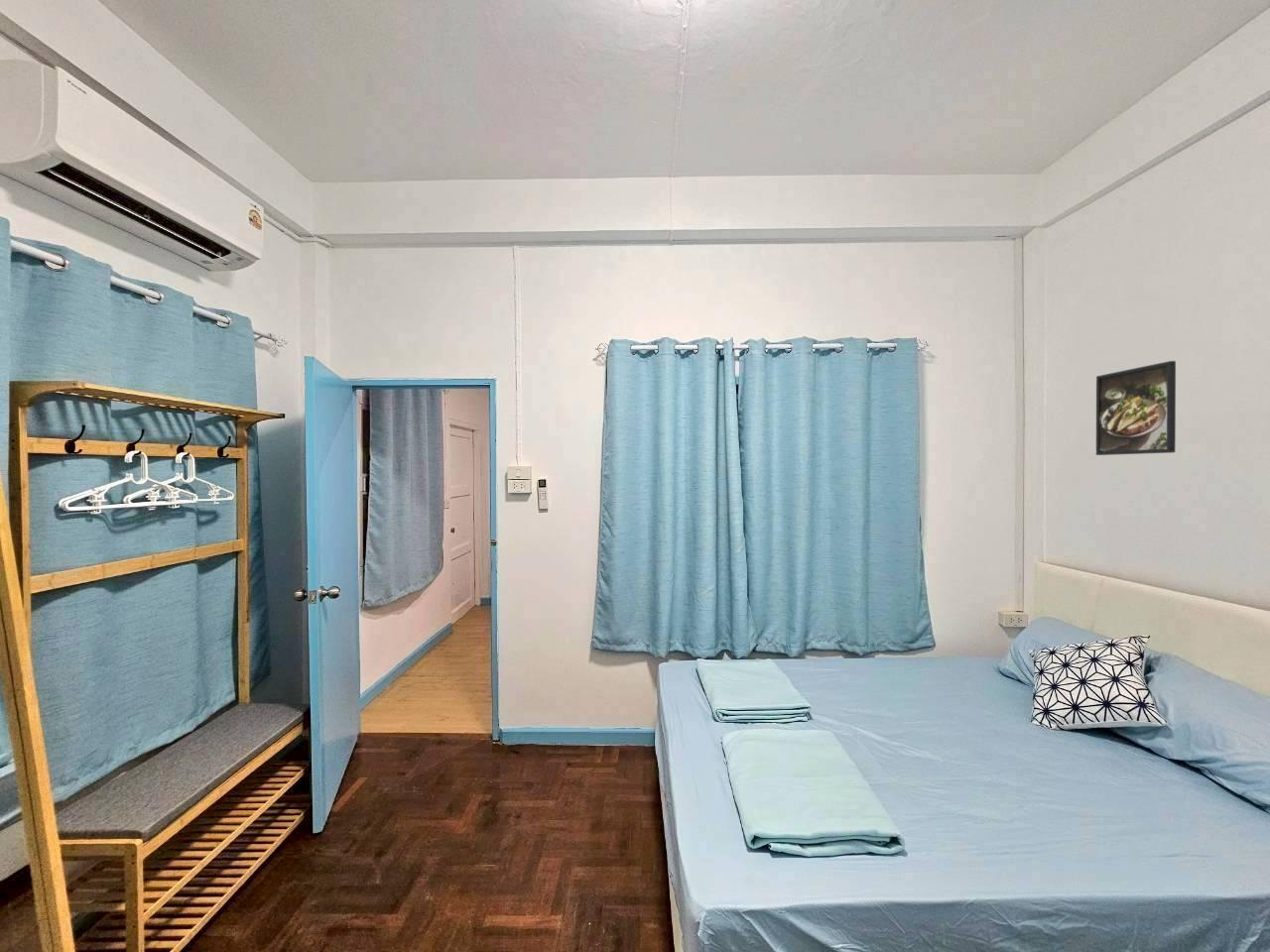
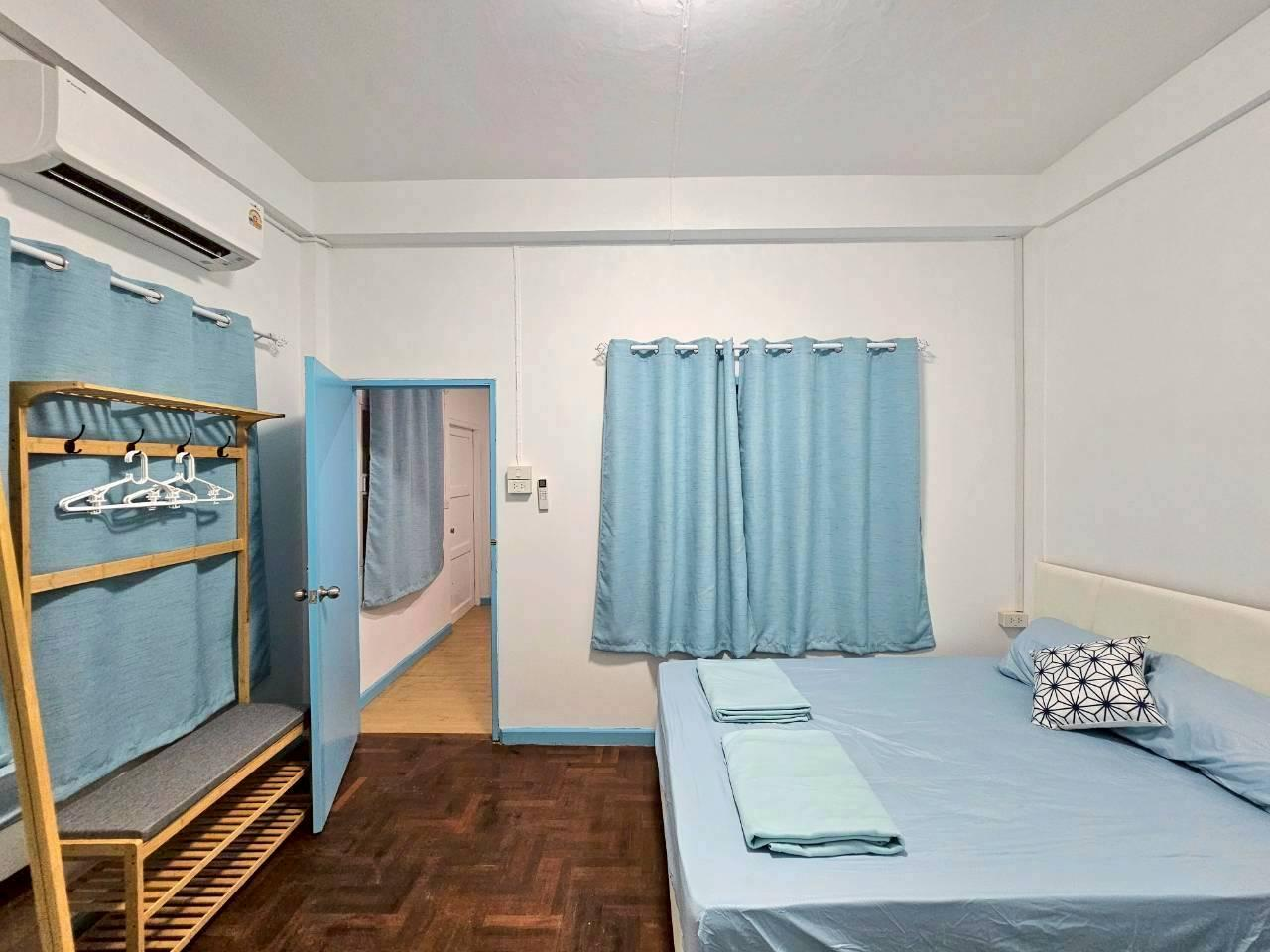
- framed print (1132, 412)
